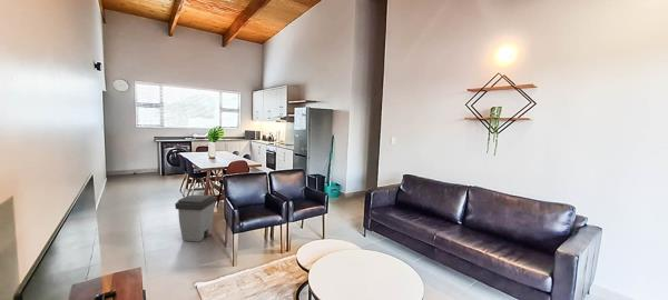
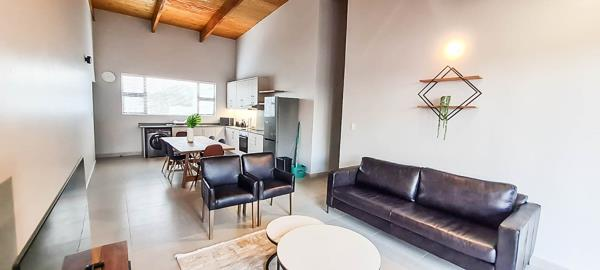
- trash can (196, 217)
